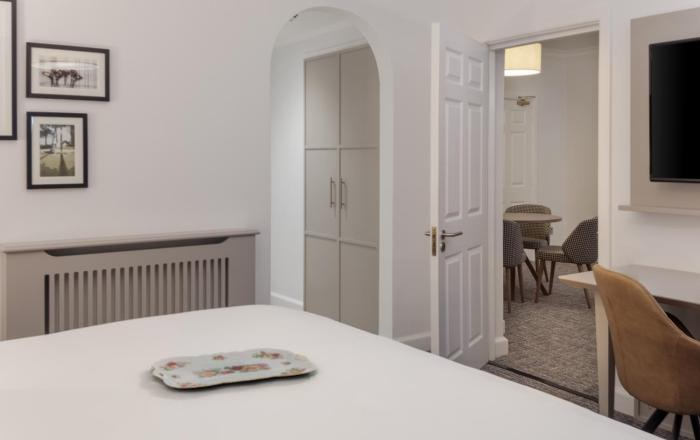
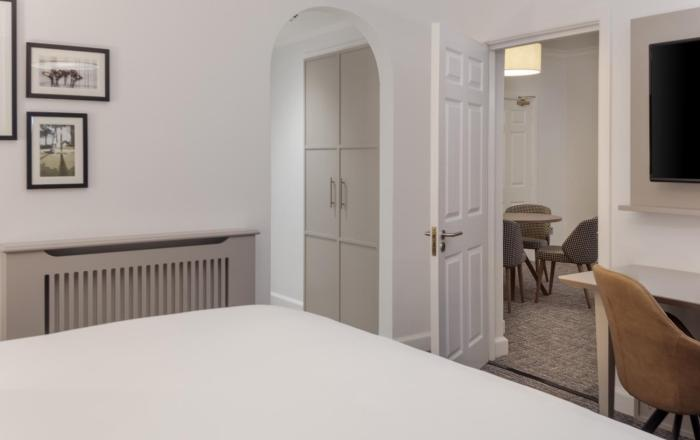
- serving tray (233, 367)
